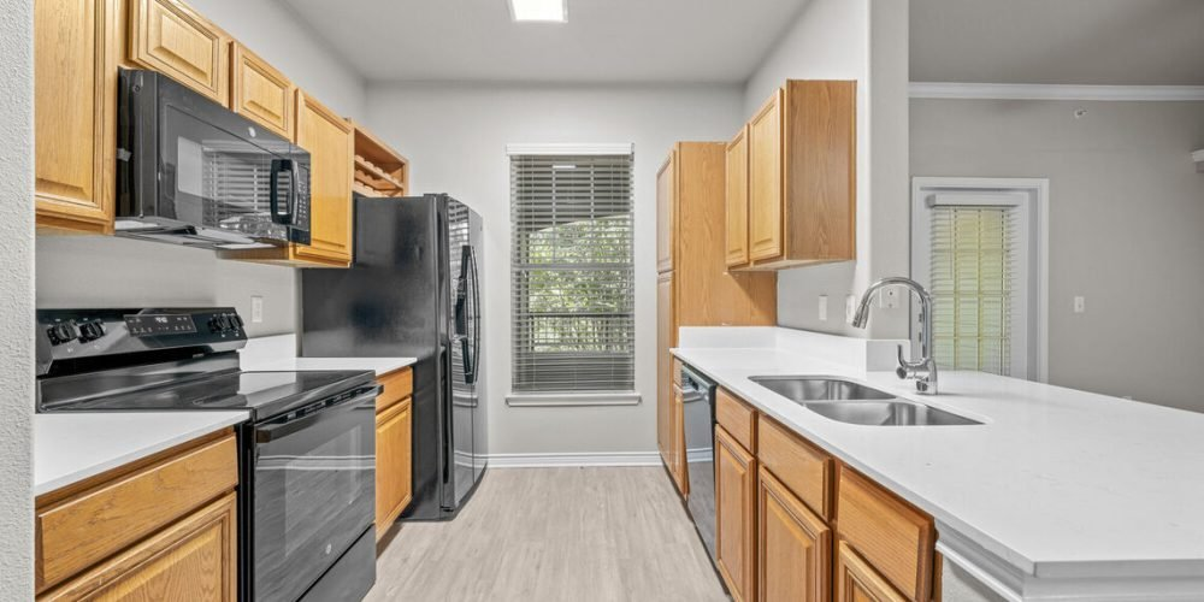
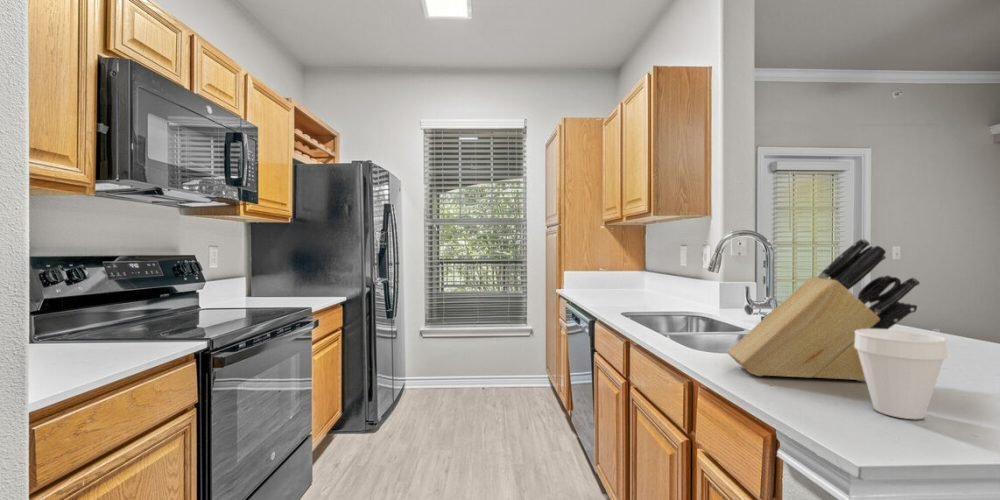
+ cup (898, 373)
+ knife block (817, 306)
